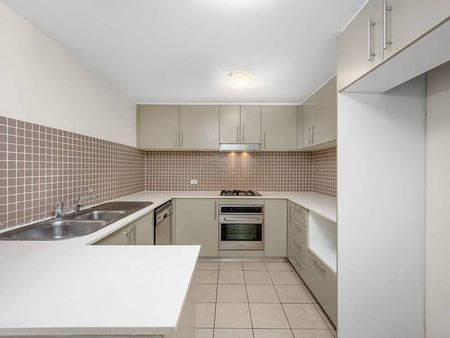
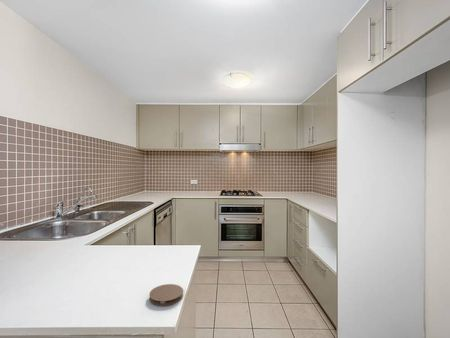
+ coaster (166, 294)
